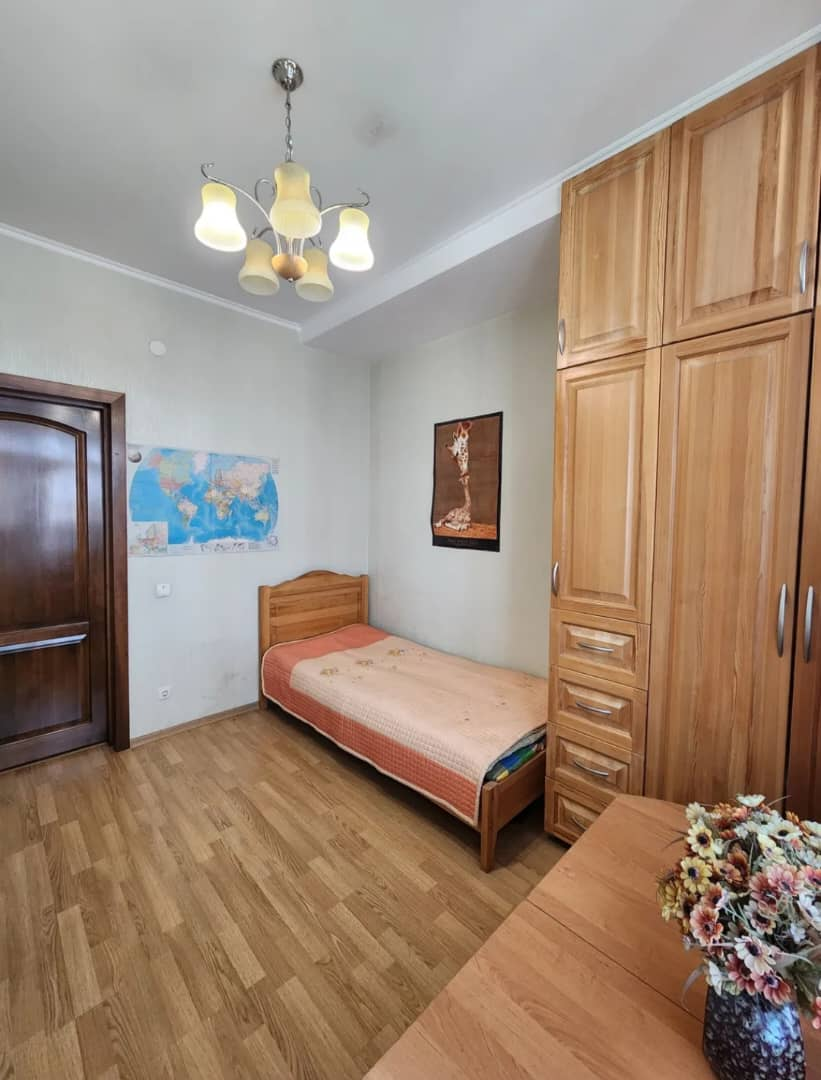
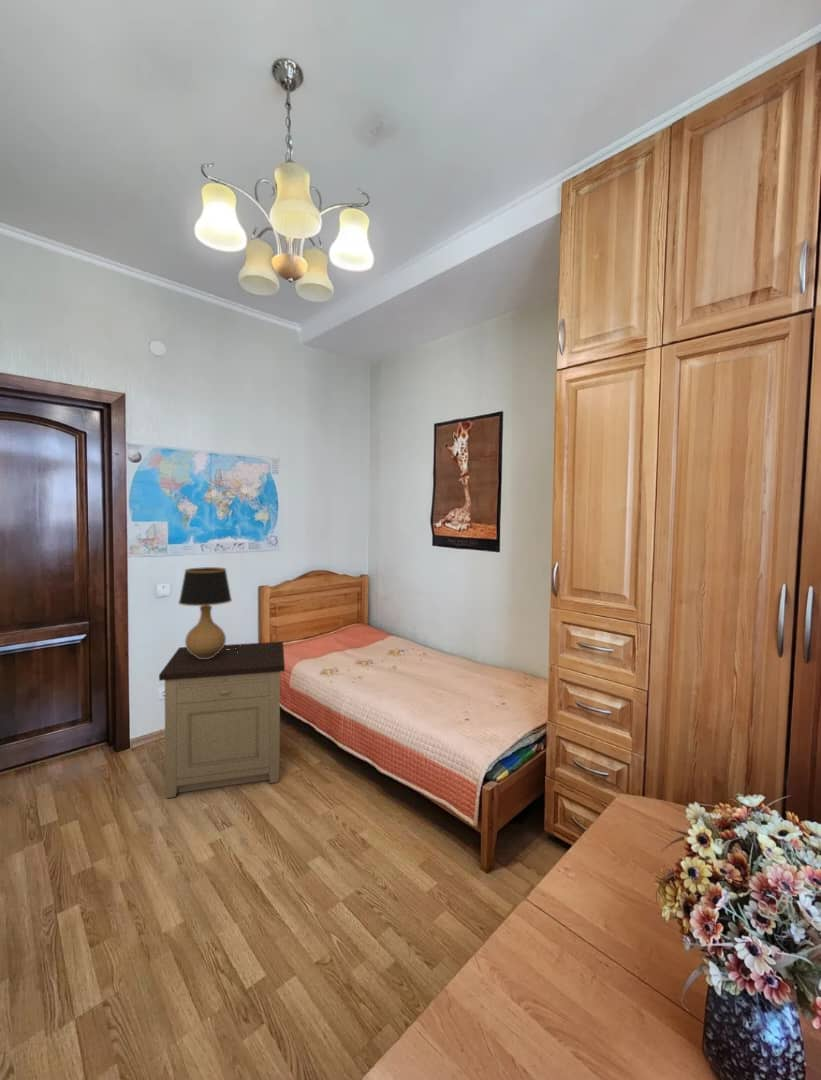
+ table lamp (210, 611)
+ nightstand (228, 711)
